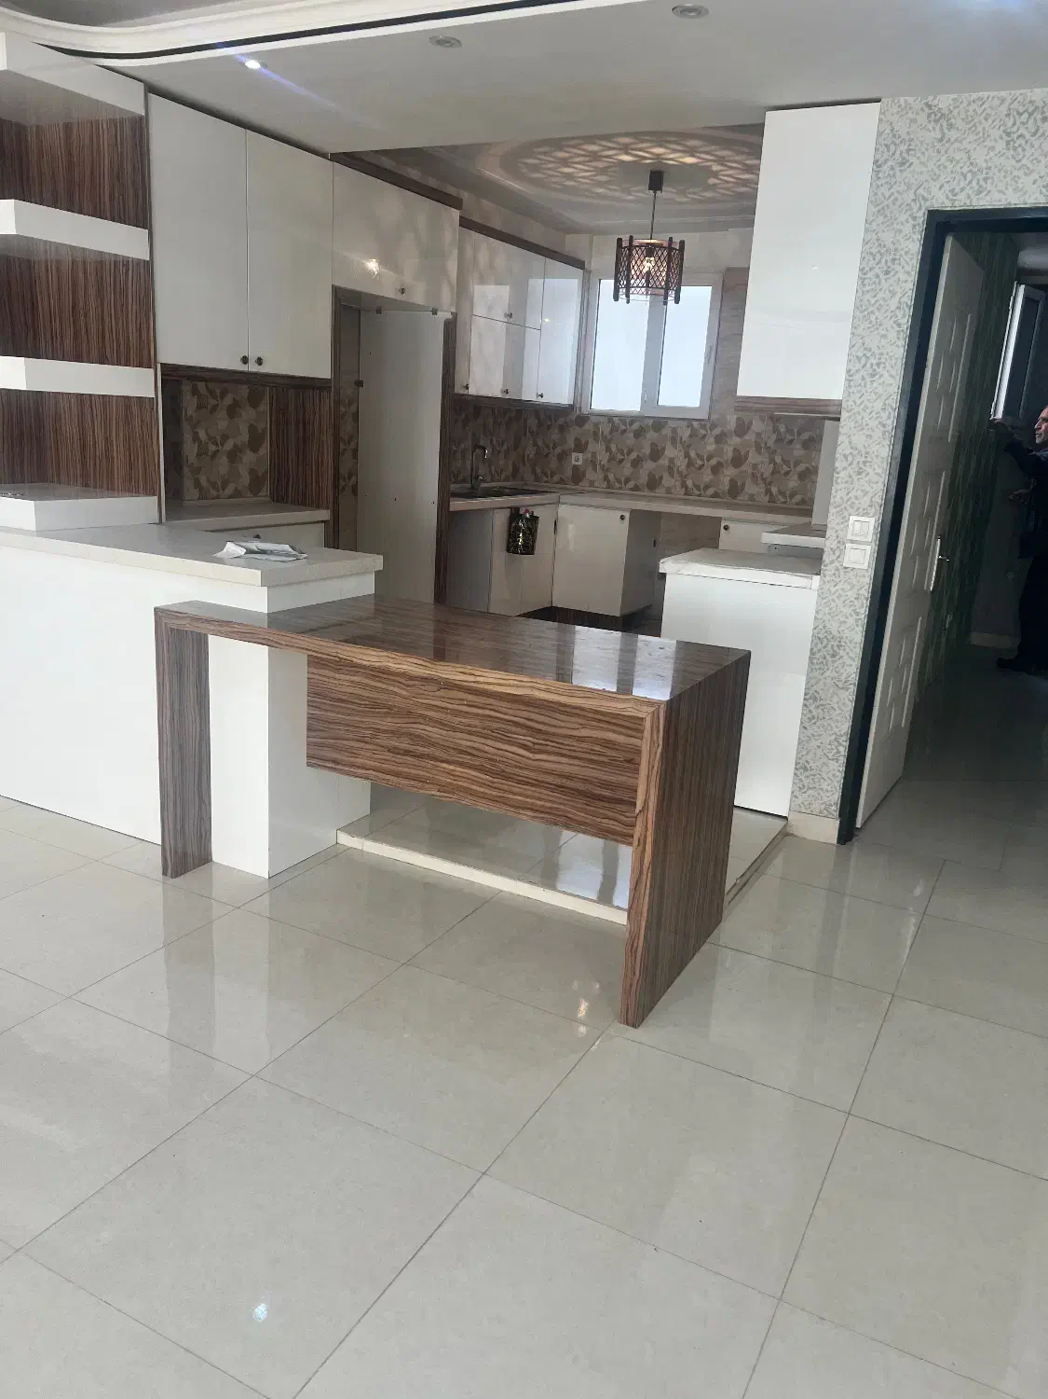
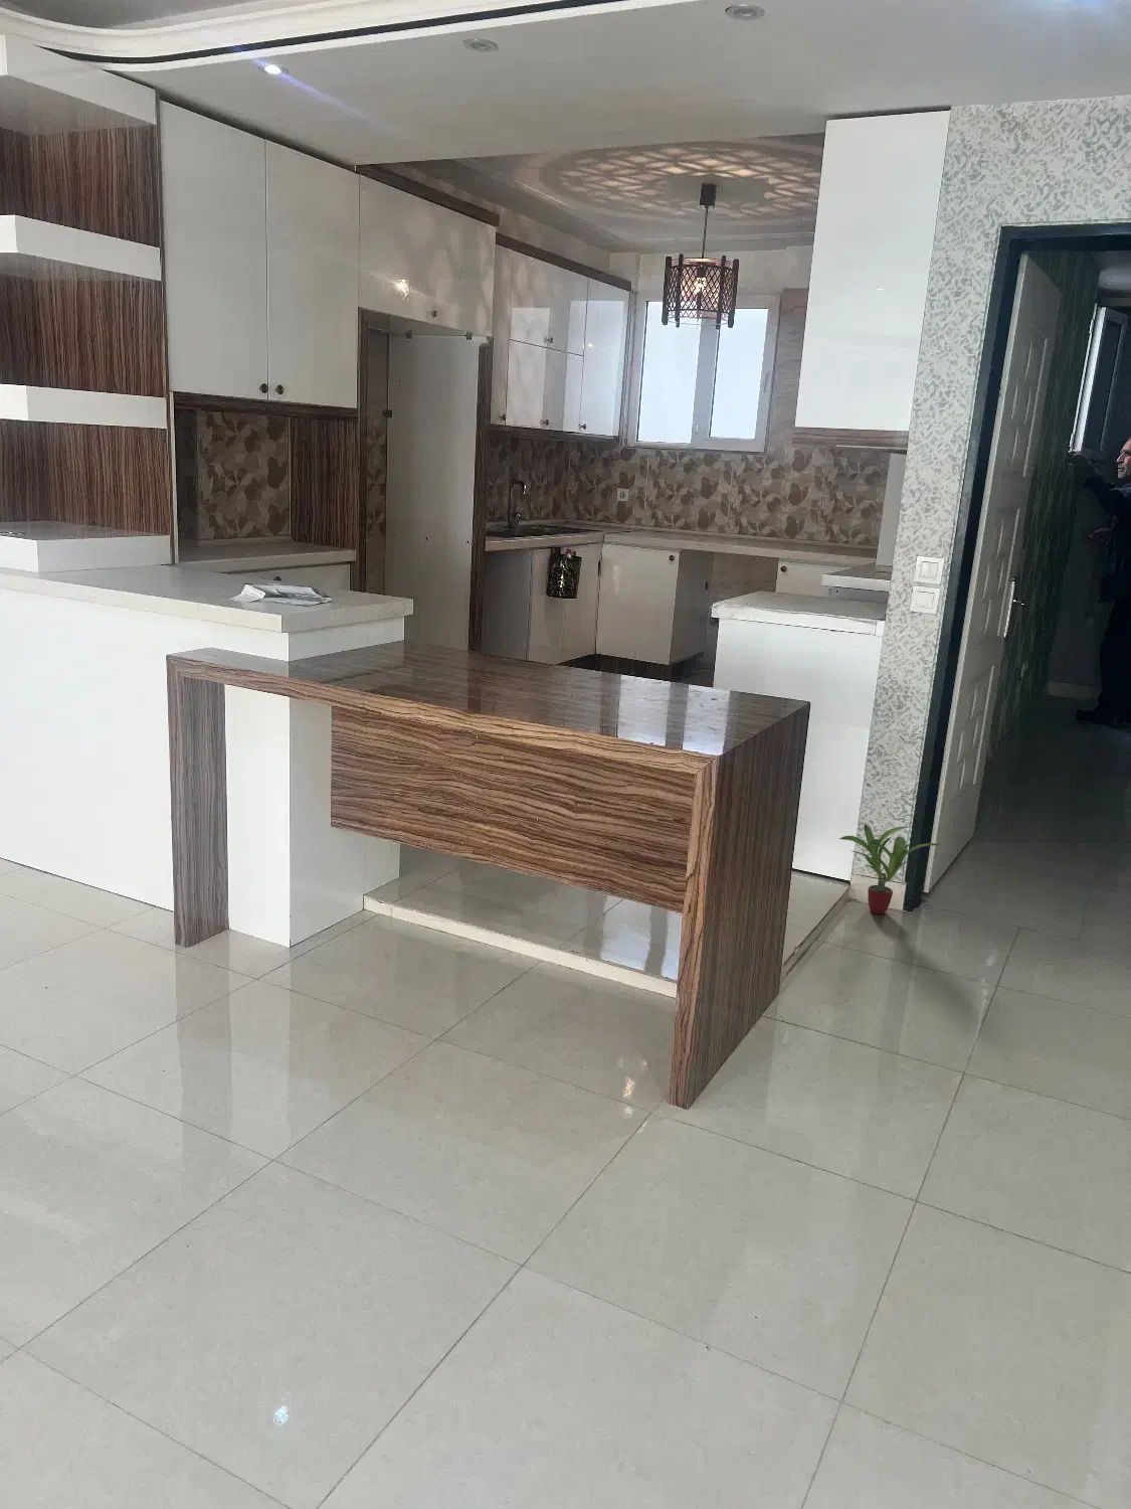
+ potted plant (883, 873)
